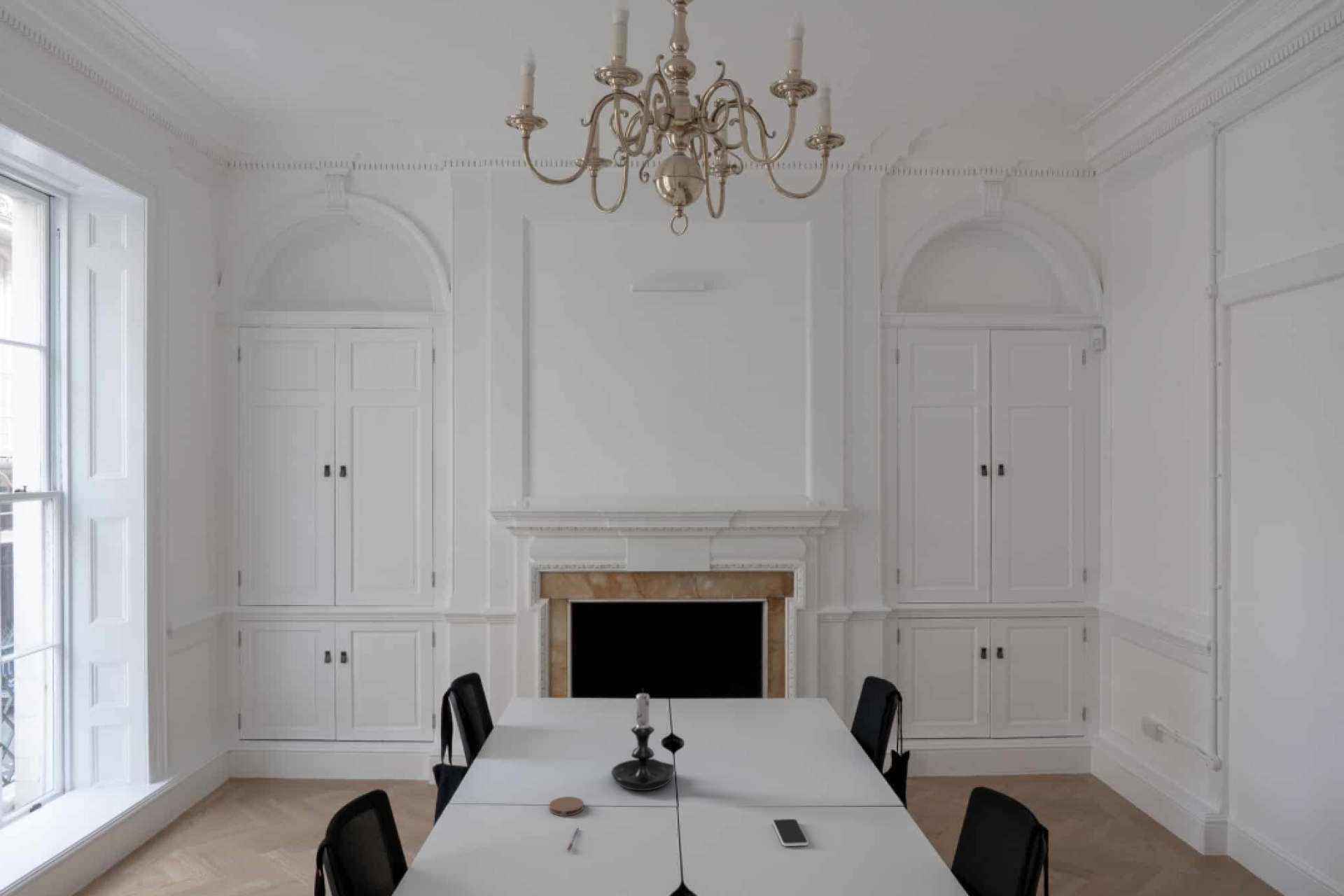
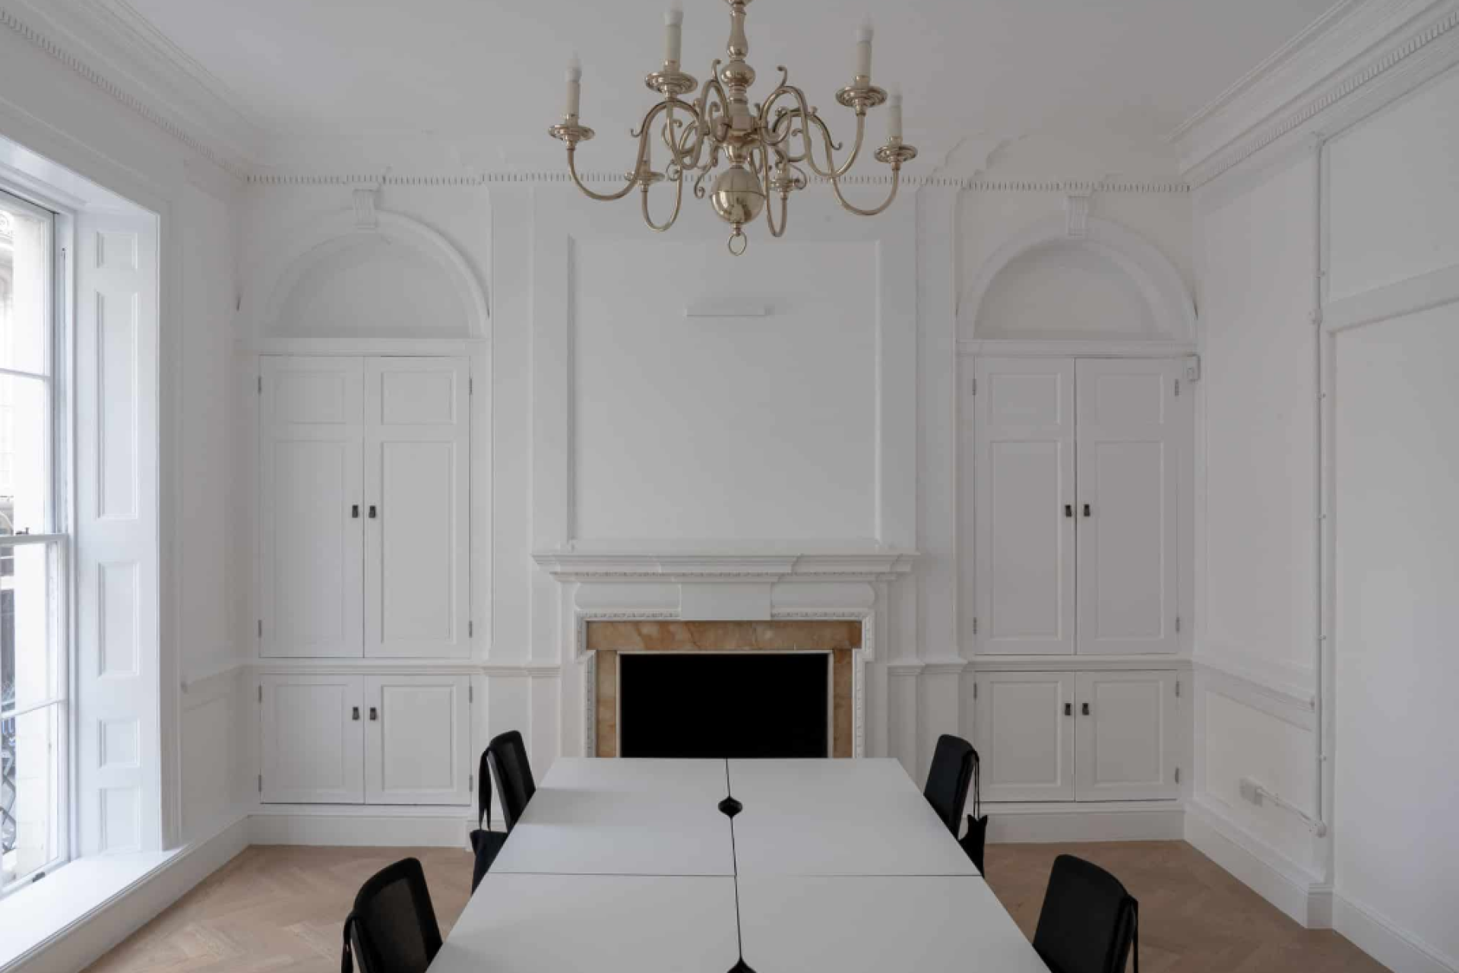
- smartphone (790, 832)
- candle holder (644, 735)
- coaster (566, 806)
- pen (573, 837)
